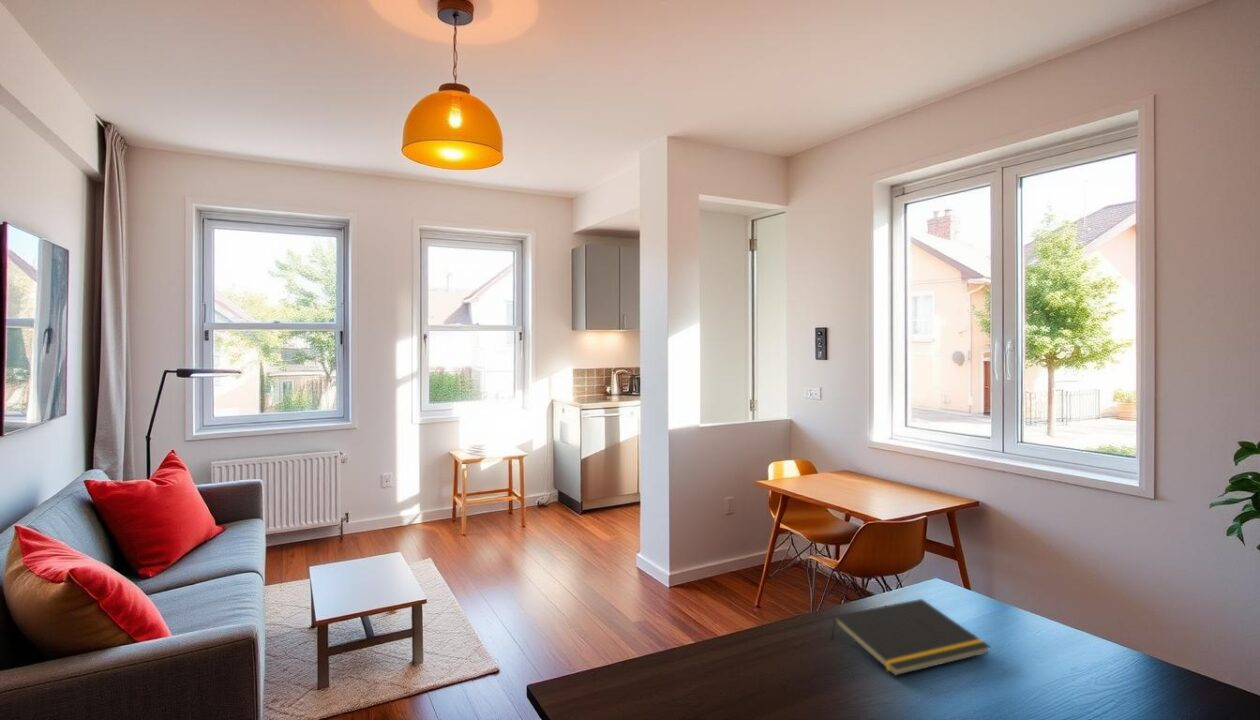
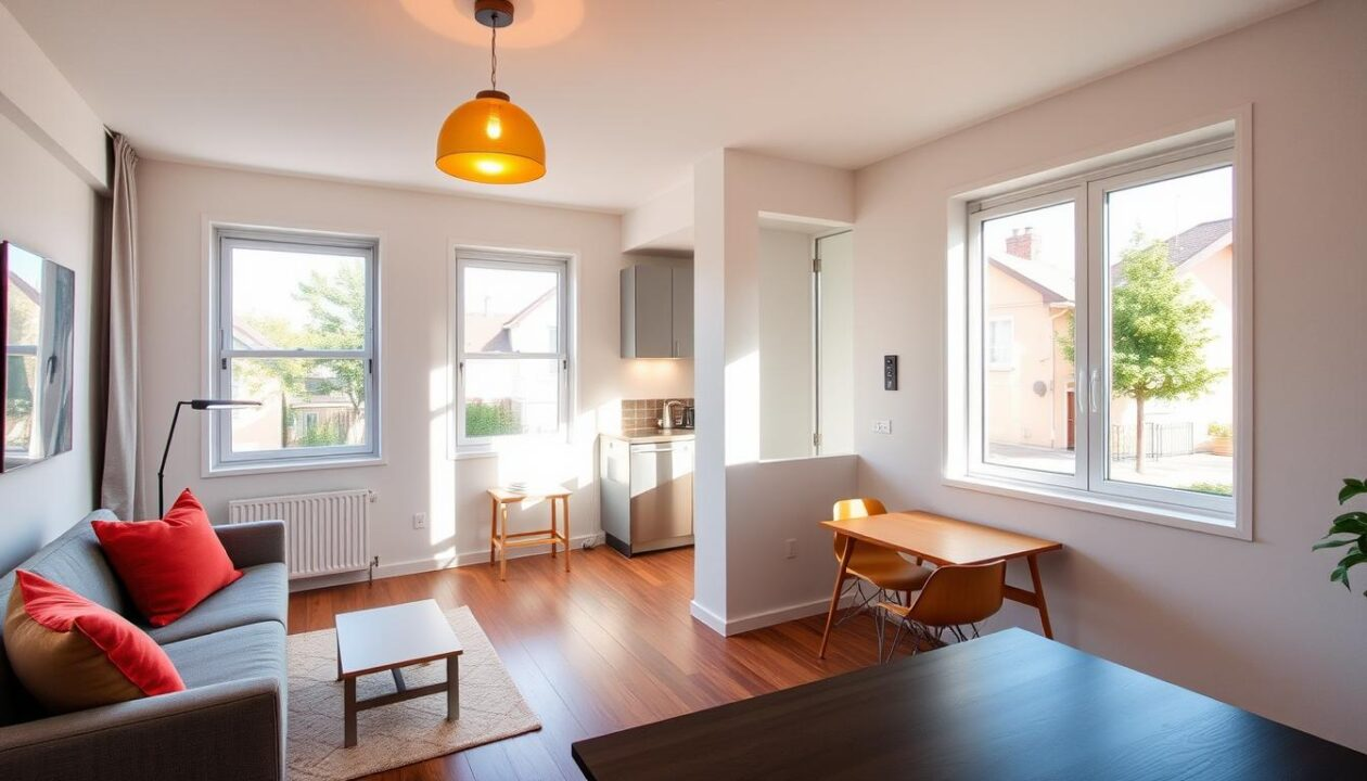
- notepad (909, 633)
